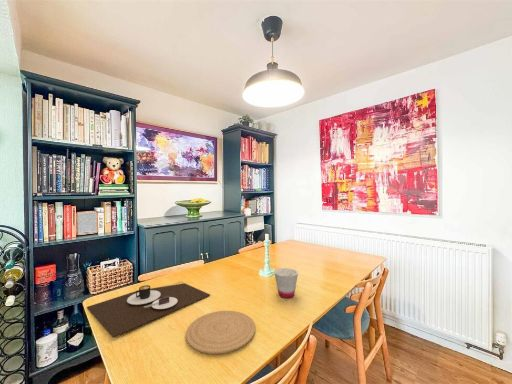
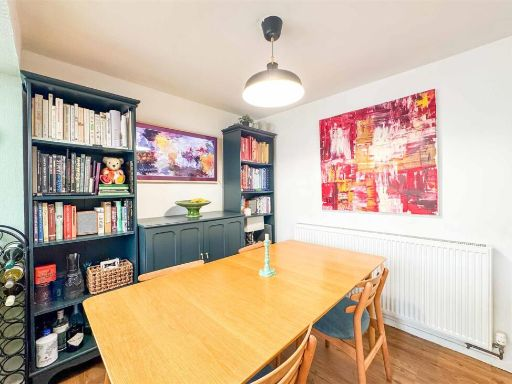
- cup (286, 283)
- plate (221, 328)
- place mat (151, 295)
